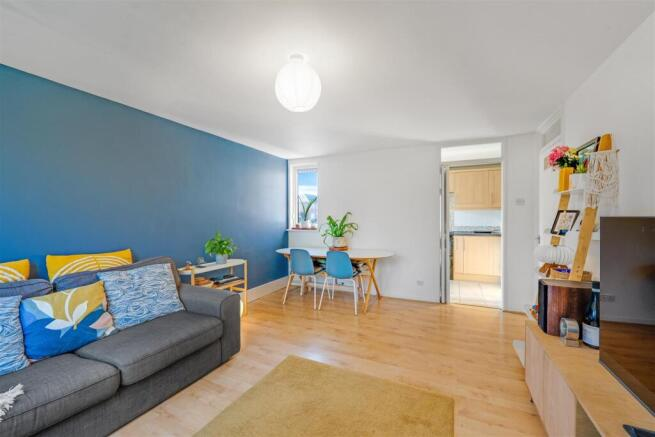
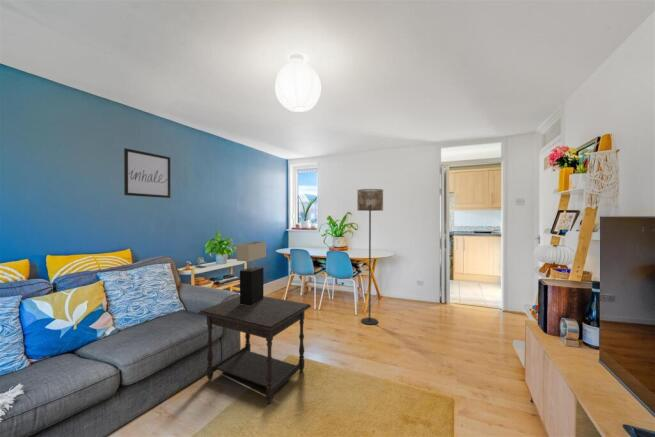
+ side table (259, 336)
+ table lamp (252, 271)
+ wall art (148, 175)
+ floor lamp (369, 255)
